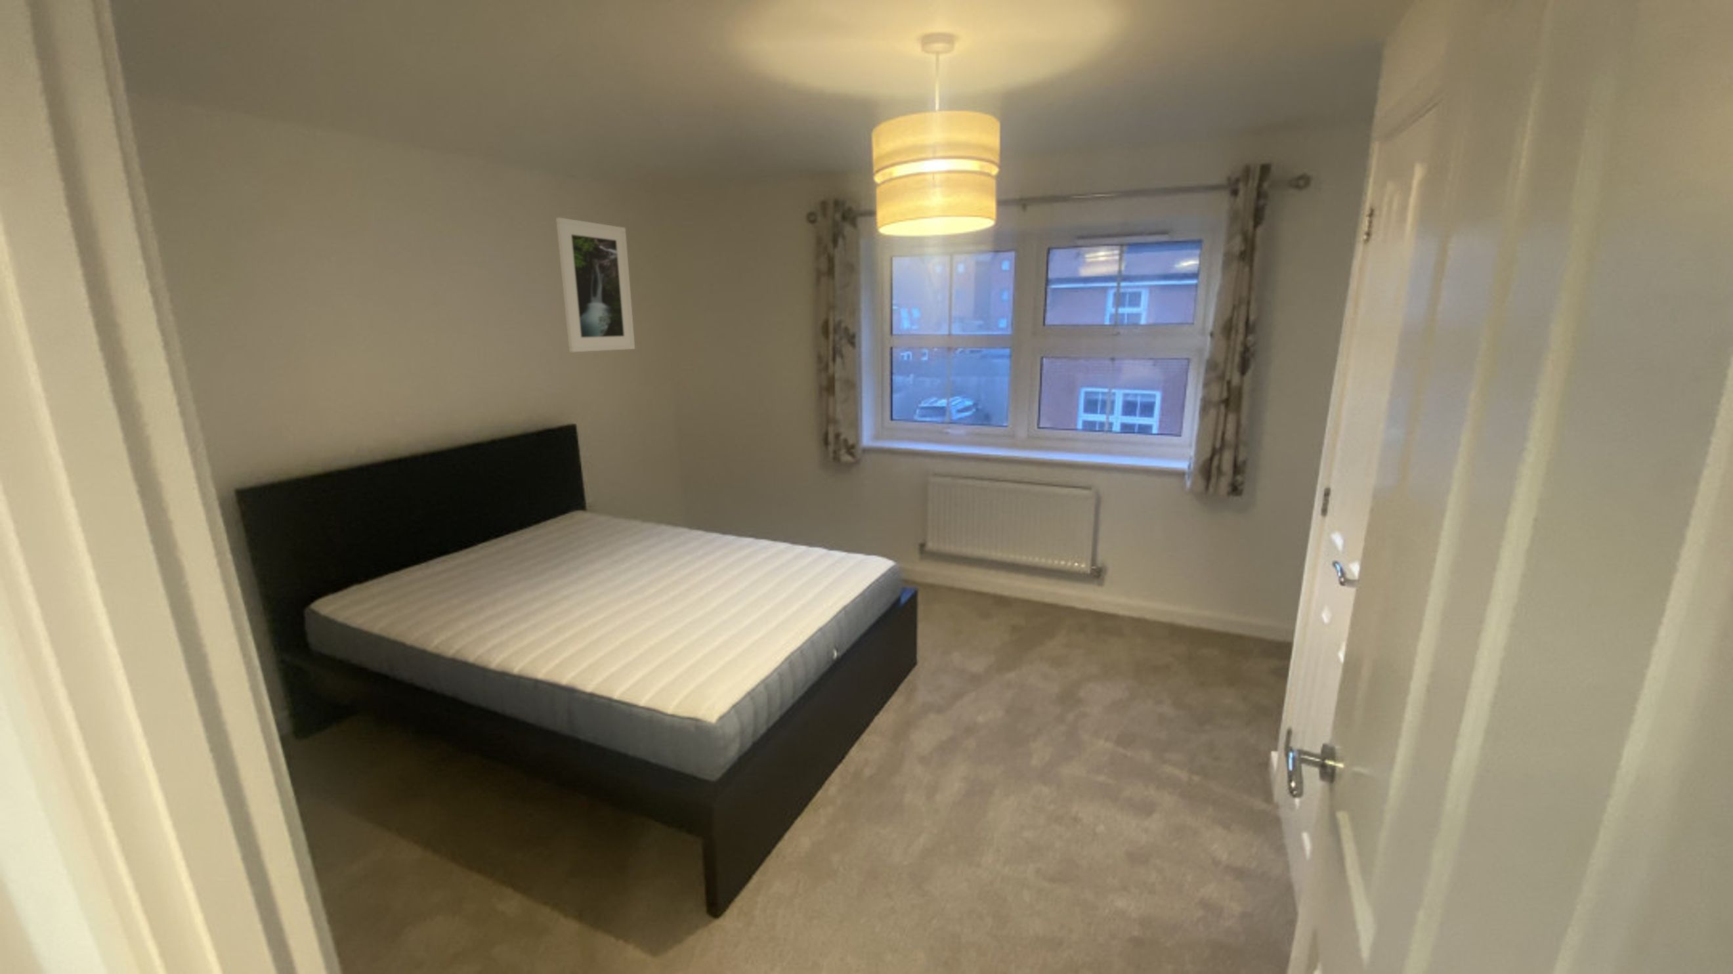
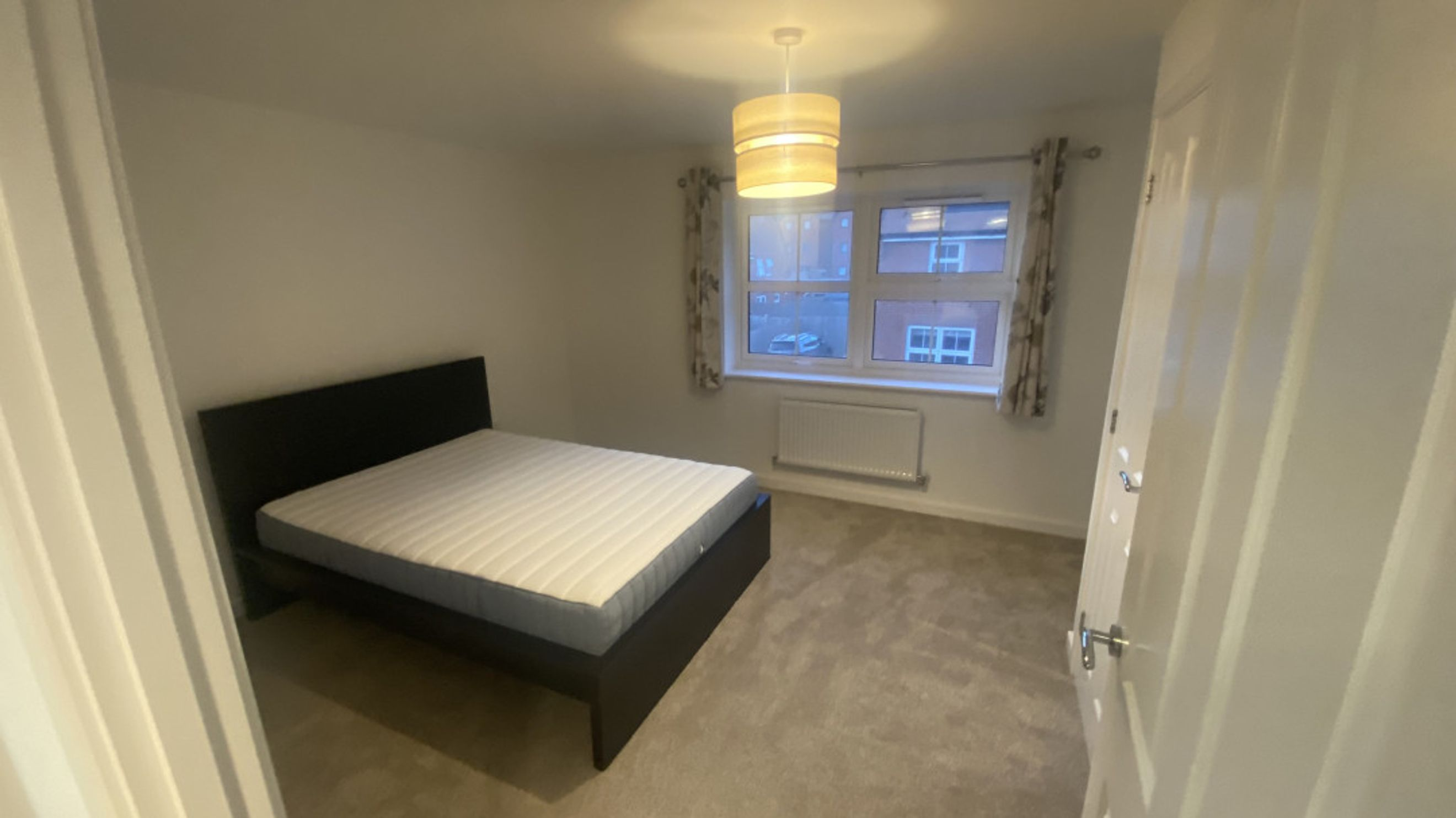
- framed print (598, 287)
